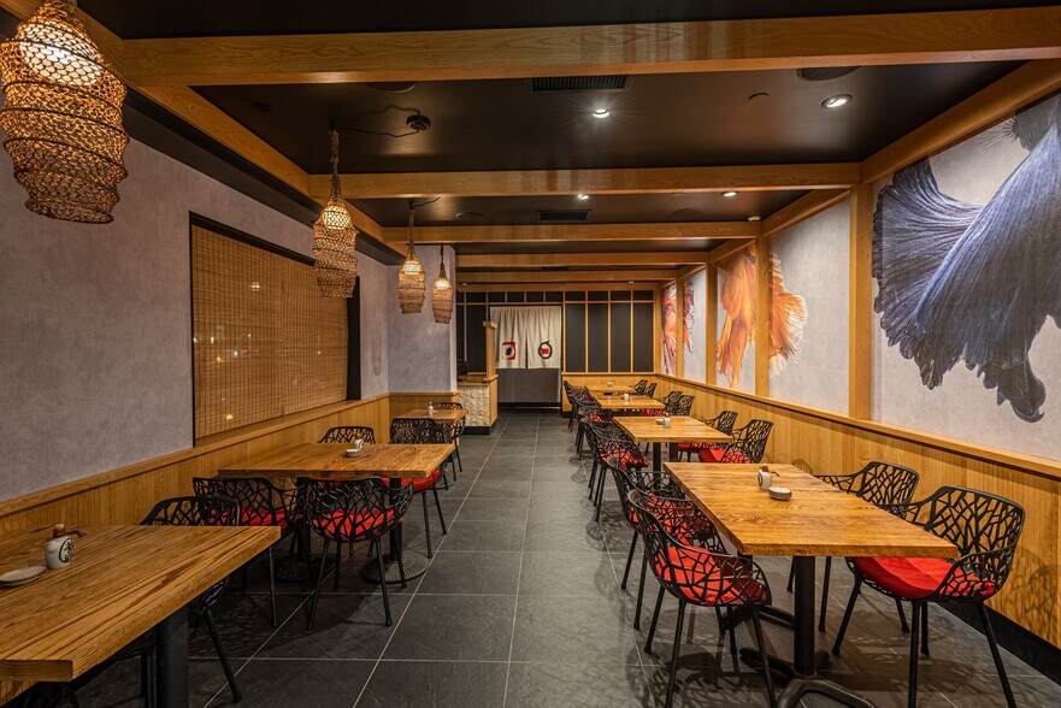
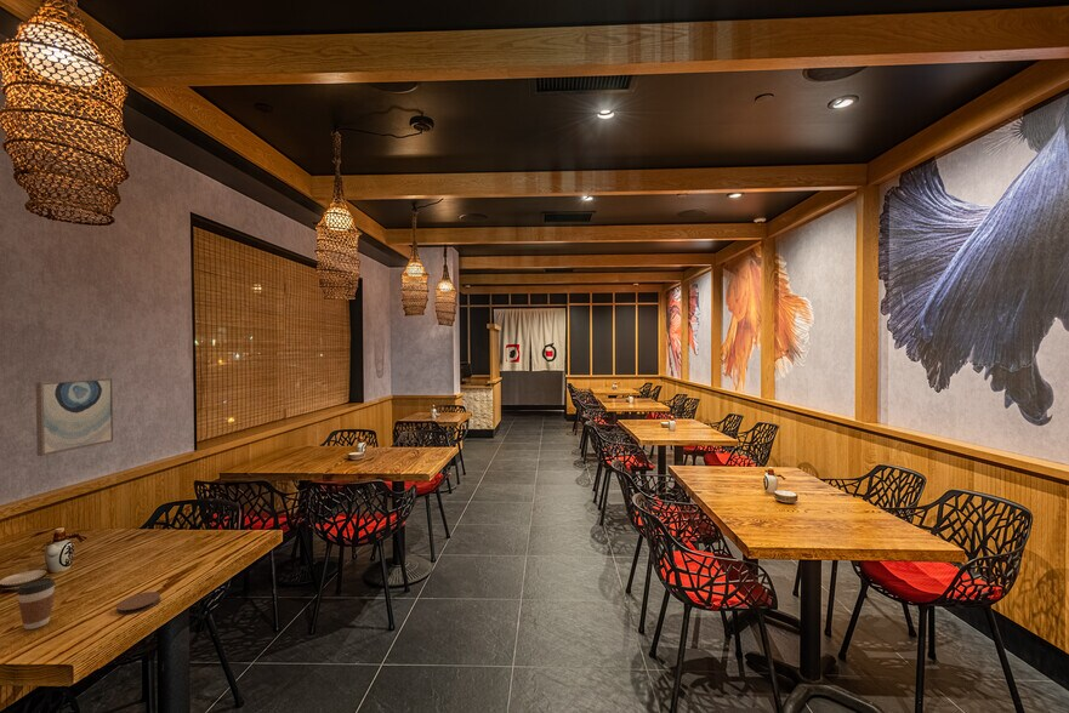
+ coaster (138, 603)
+ wall art (76, 413)
+ coffee cup (36, 603)
